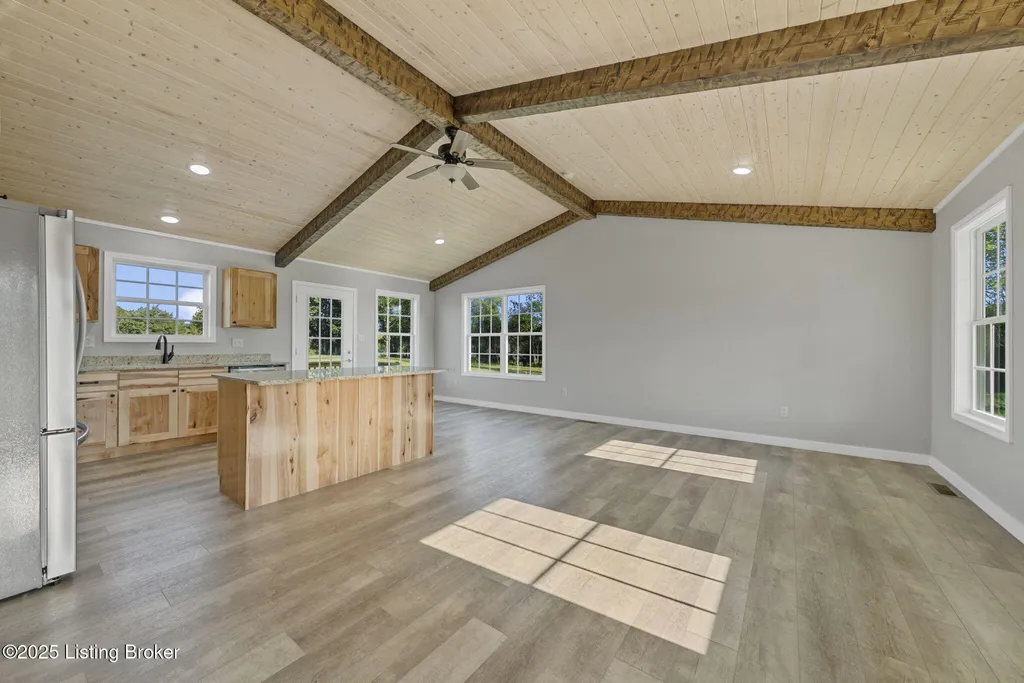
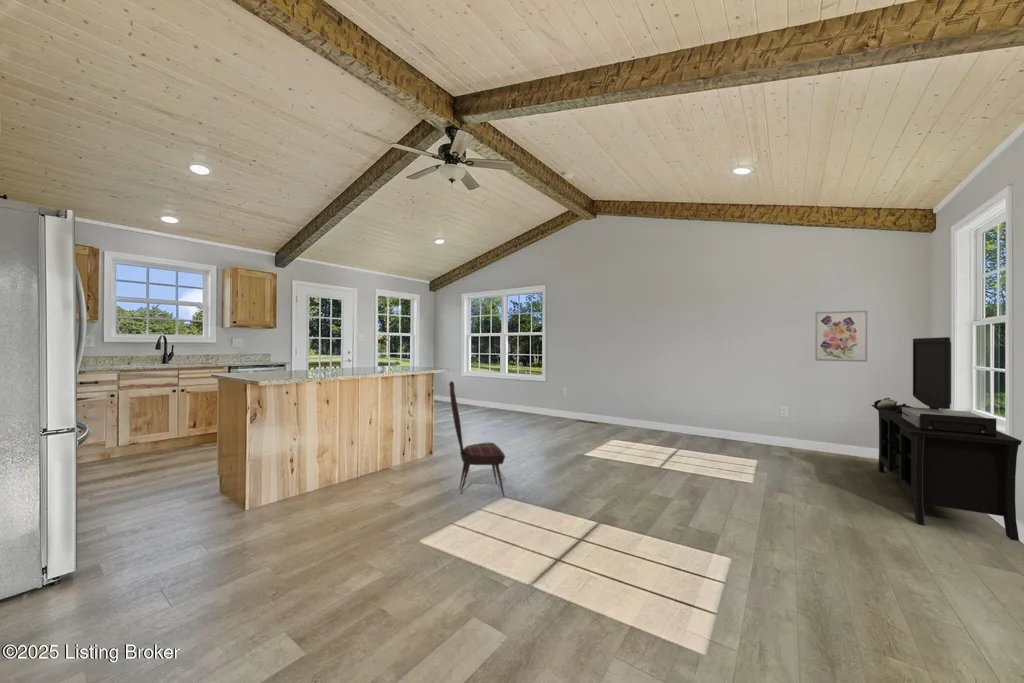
+ media console (929, 417)
+ wall art (840, 336)
+ dining chair (479, 443)
